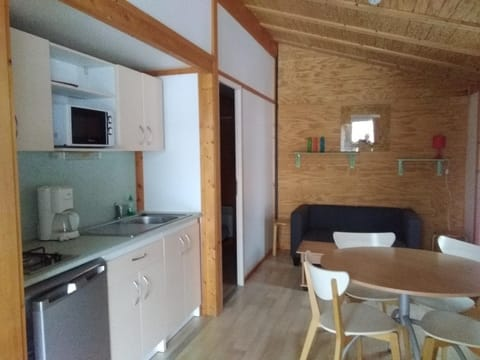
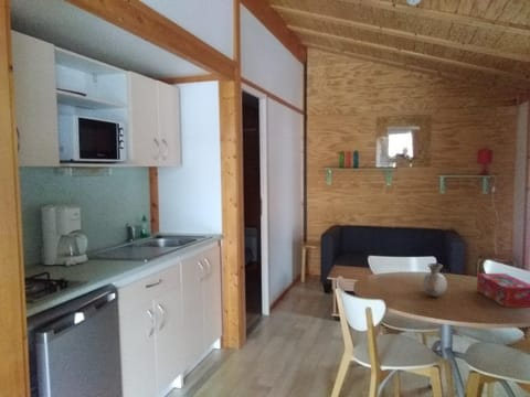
+ vase (434, 280)
+ tissue box (505, 289)
